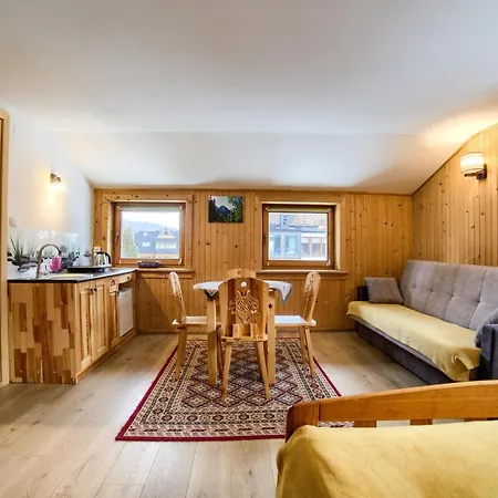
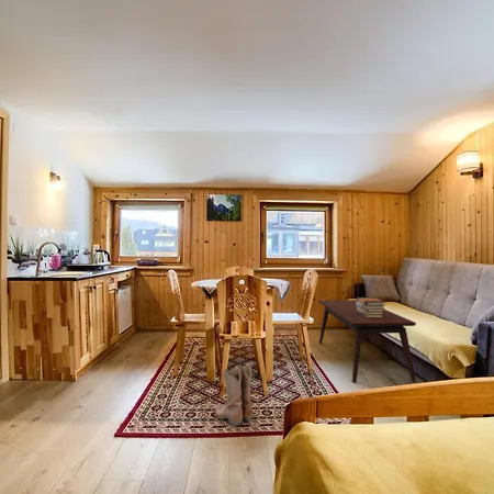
+ boots (233, 389)
+ coffee table (359, 334)
+ book stack (370, 306)
